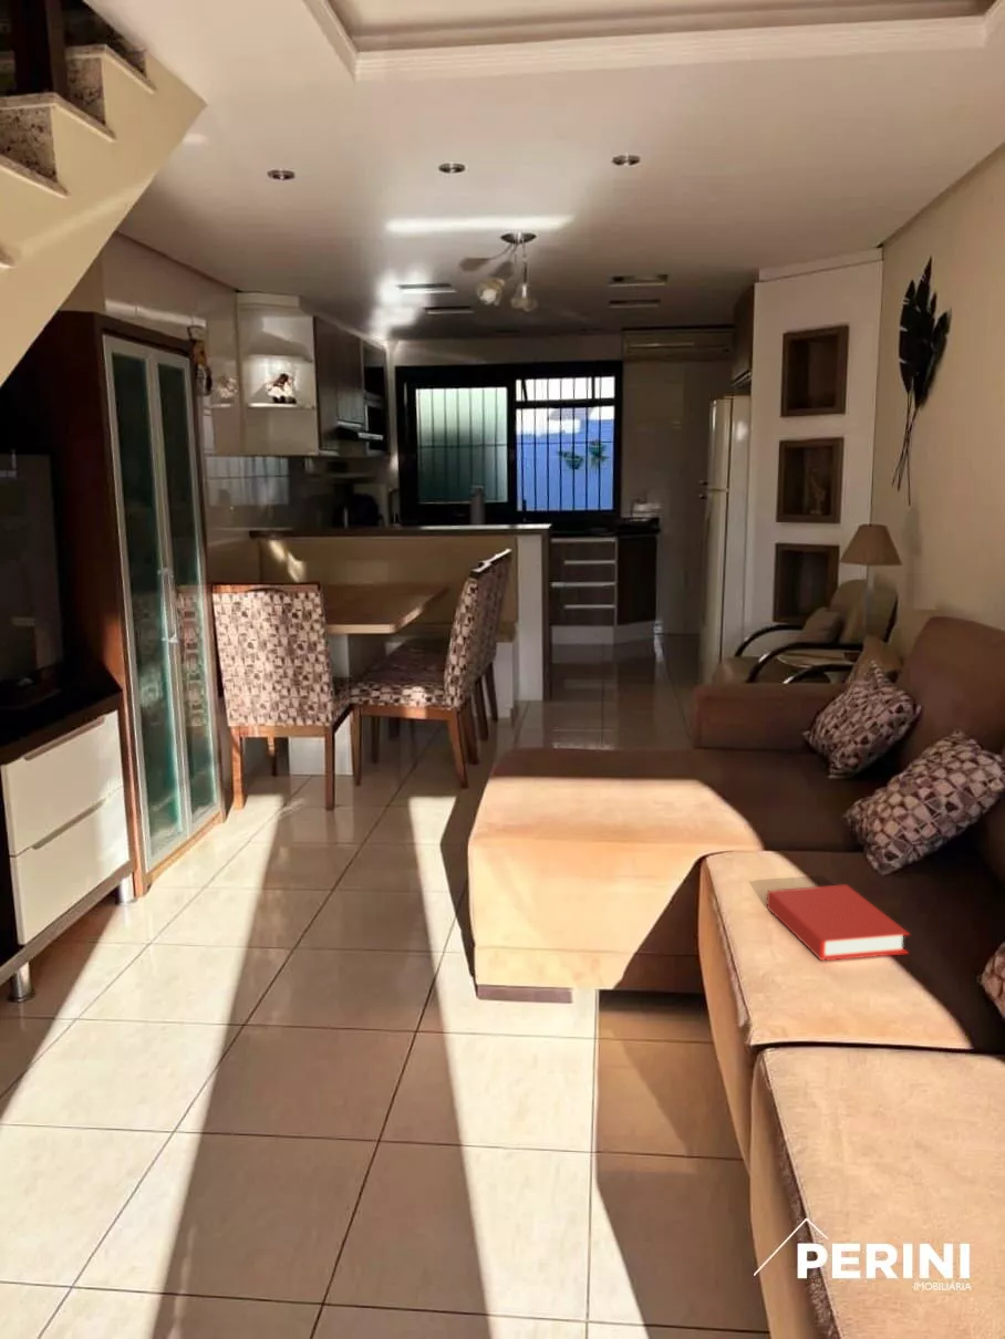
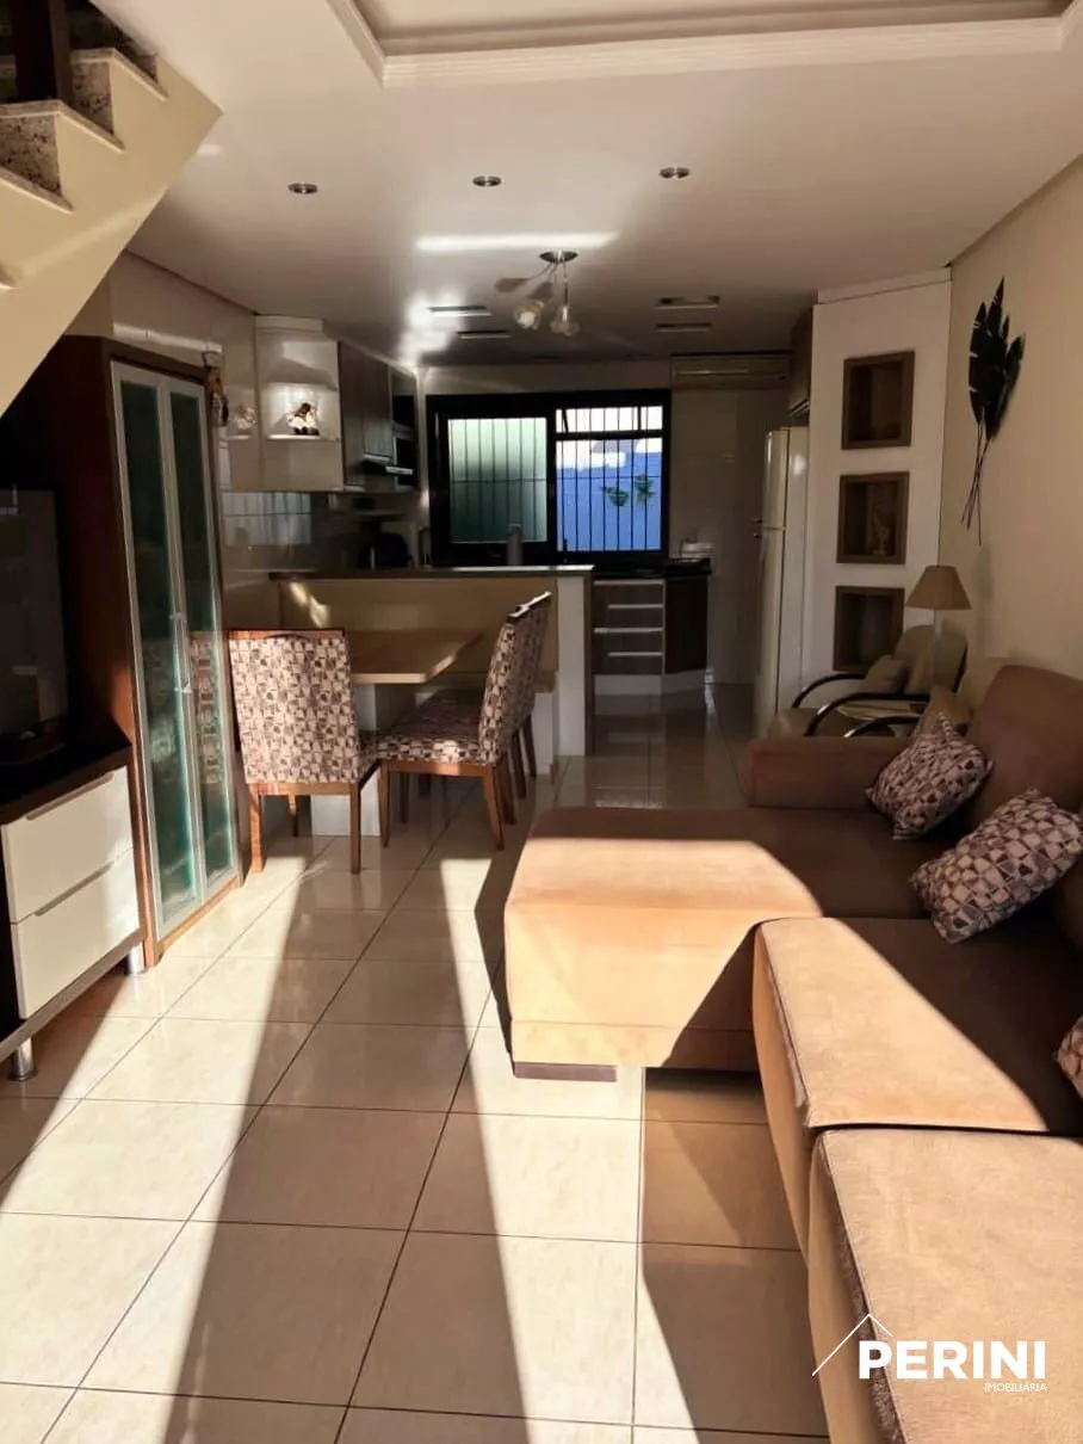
- book (833, 920)
